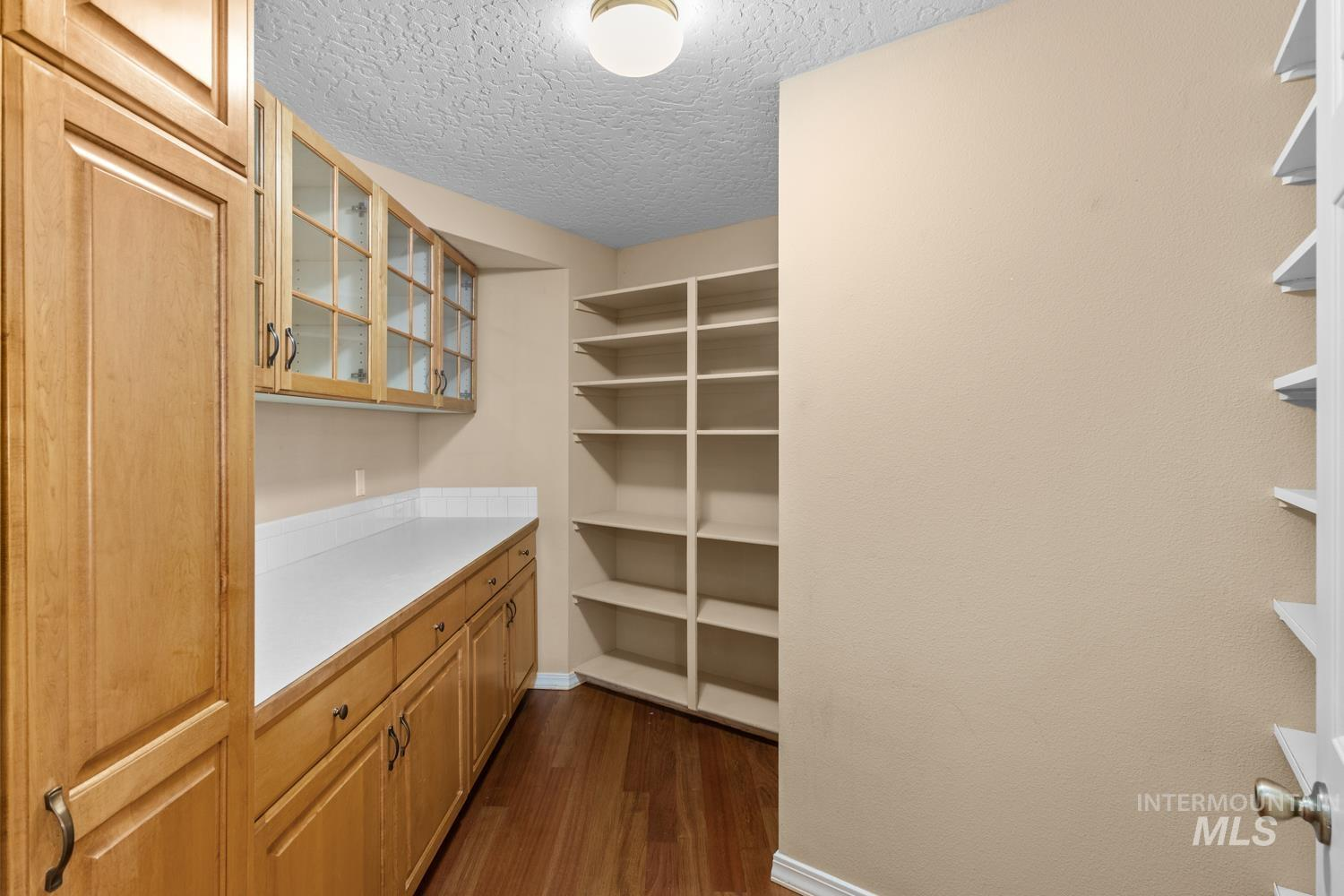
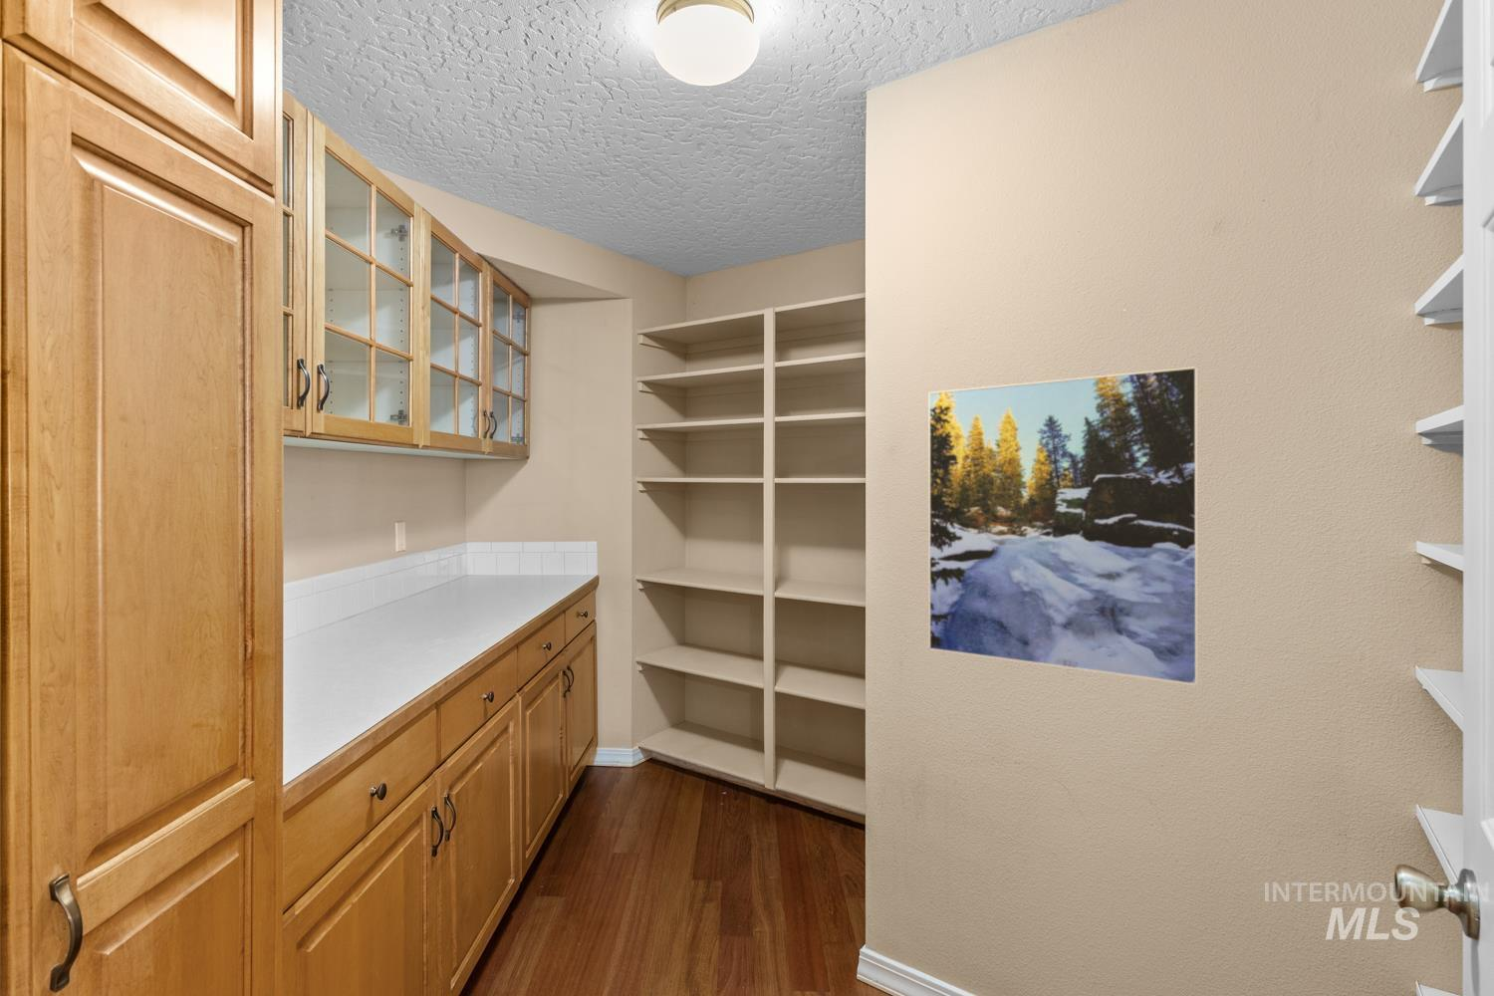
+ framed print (1048, 522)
